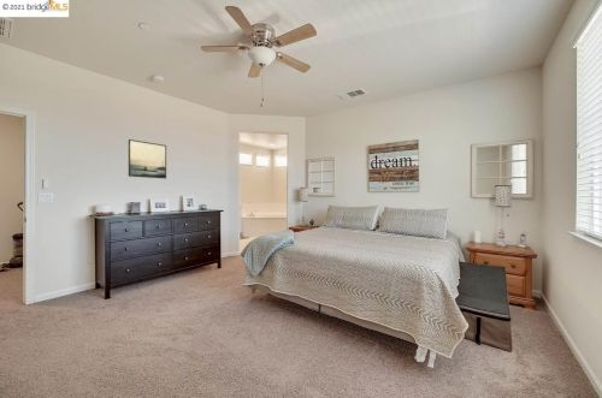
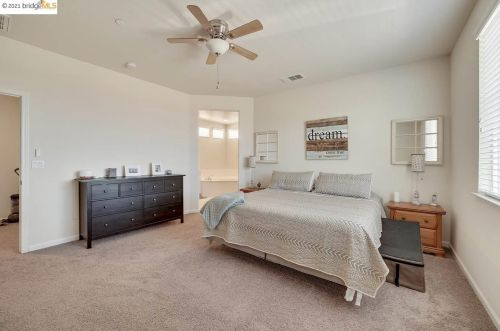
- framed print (148, 160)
